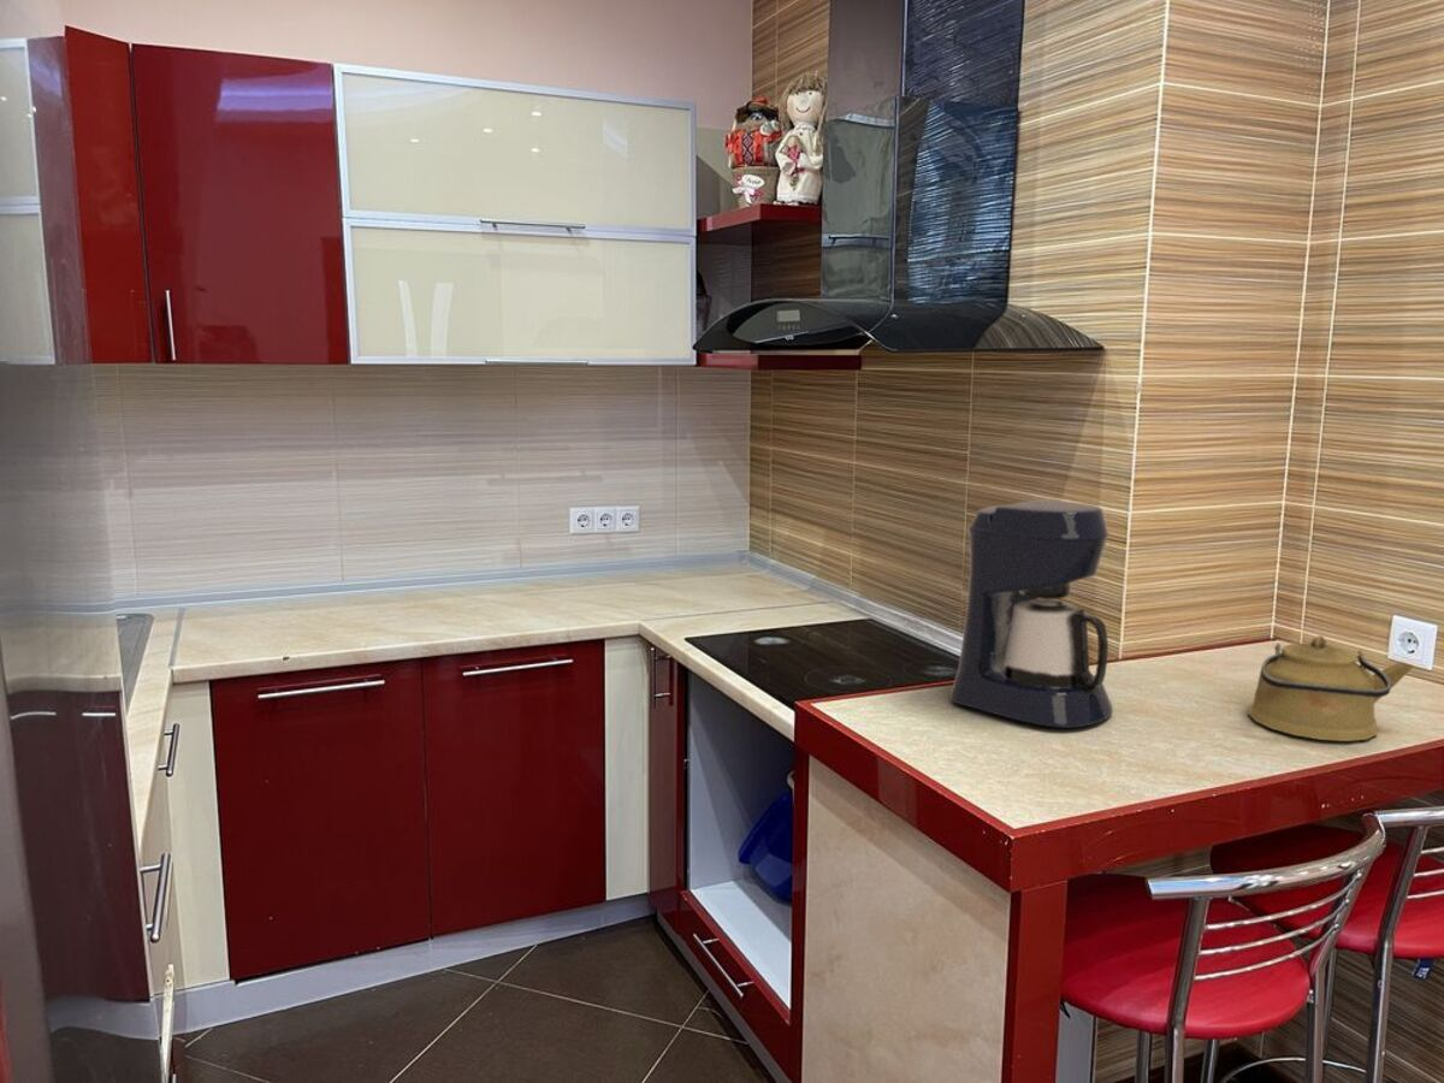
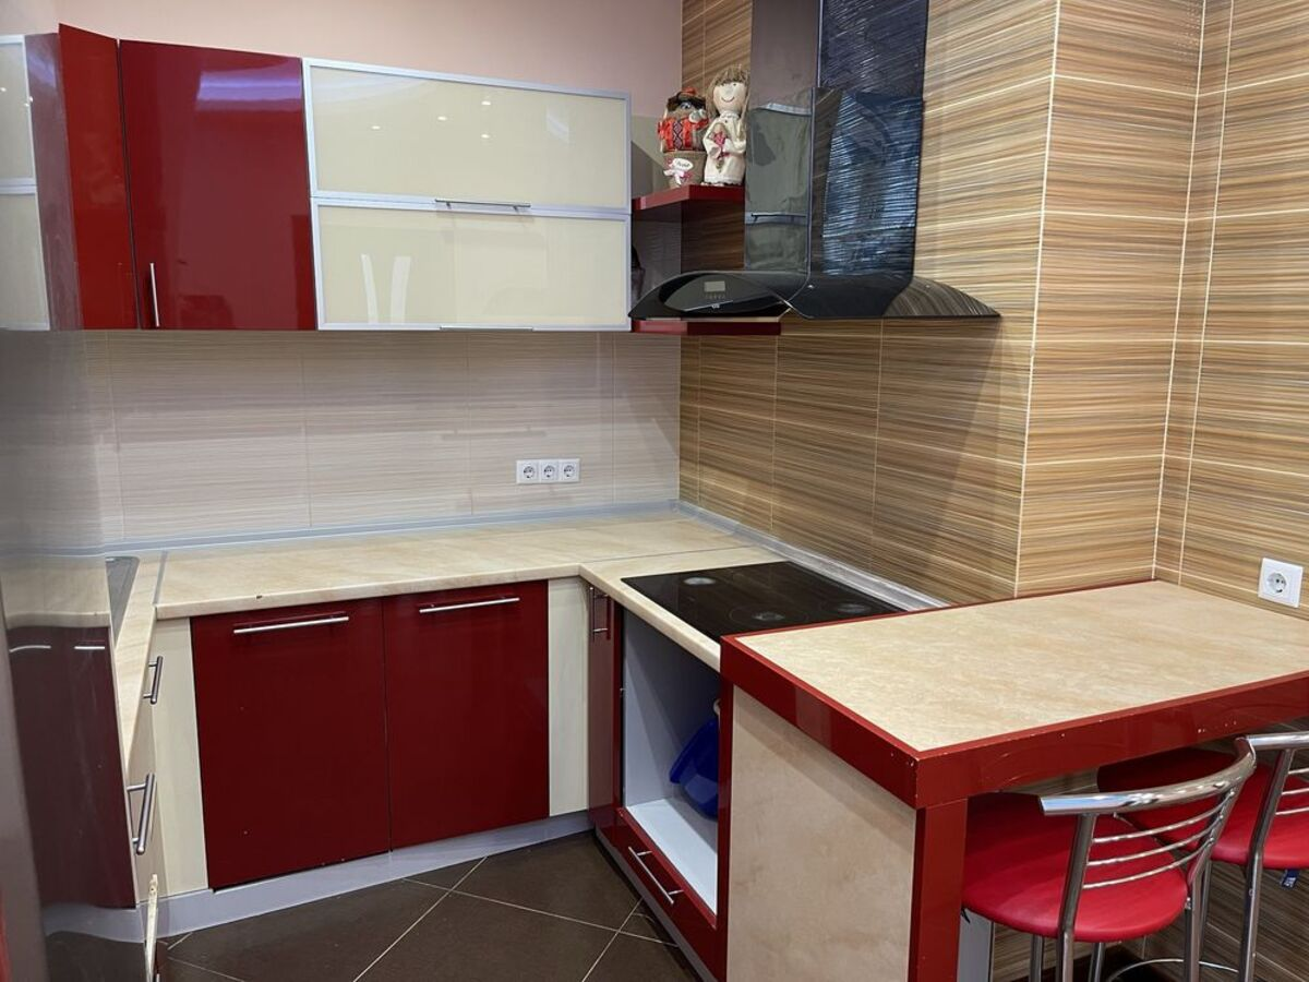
- coffee maker (1036, 604)
- kettle (1330, 680)
